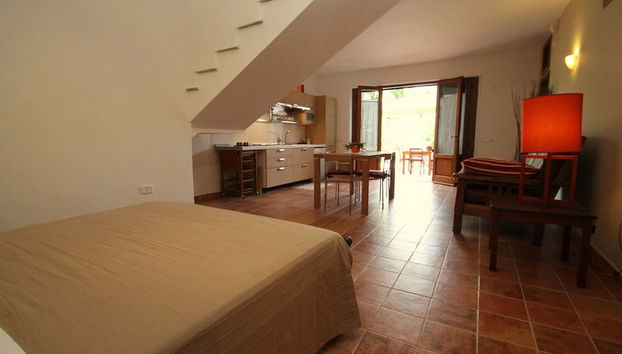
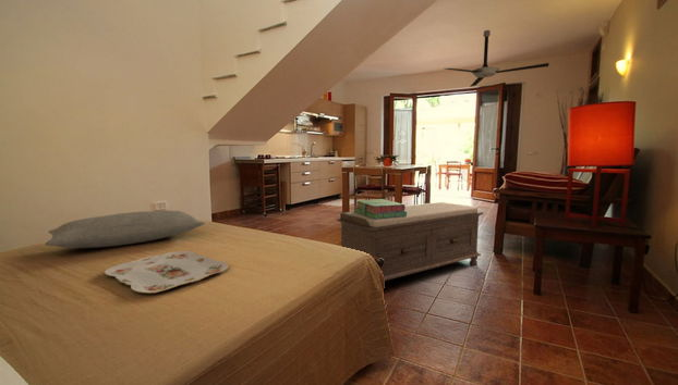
+ stack of books (379, 208)
+ bench (413, 240)
+ pillow (131, 227)
+ ceiling fan (487, 50)
+ serving tray (168, 269)
